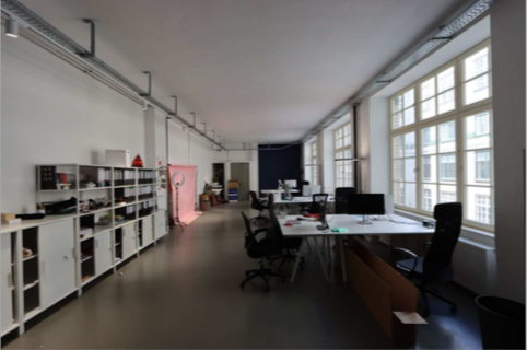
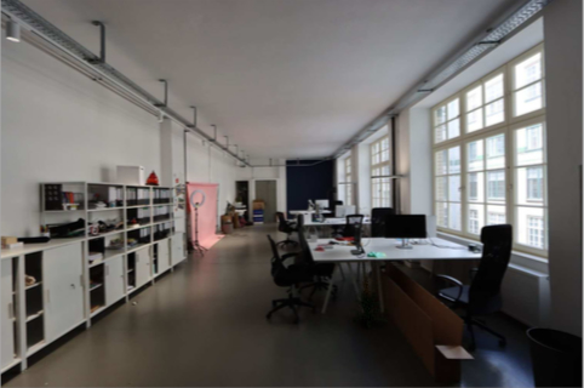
+ indoor plant (367, 293)
